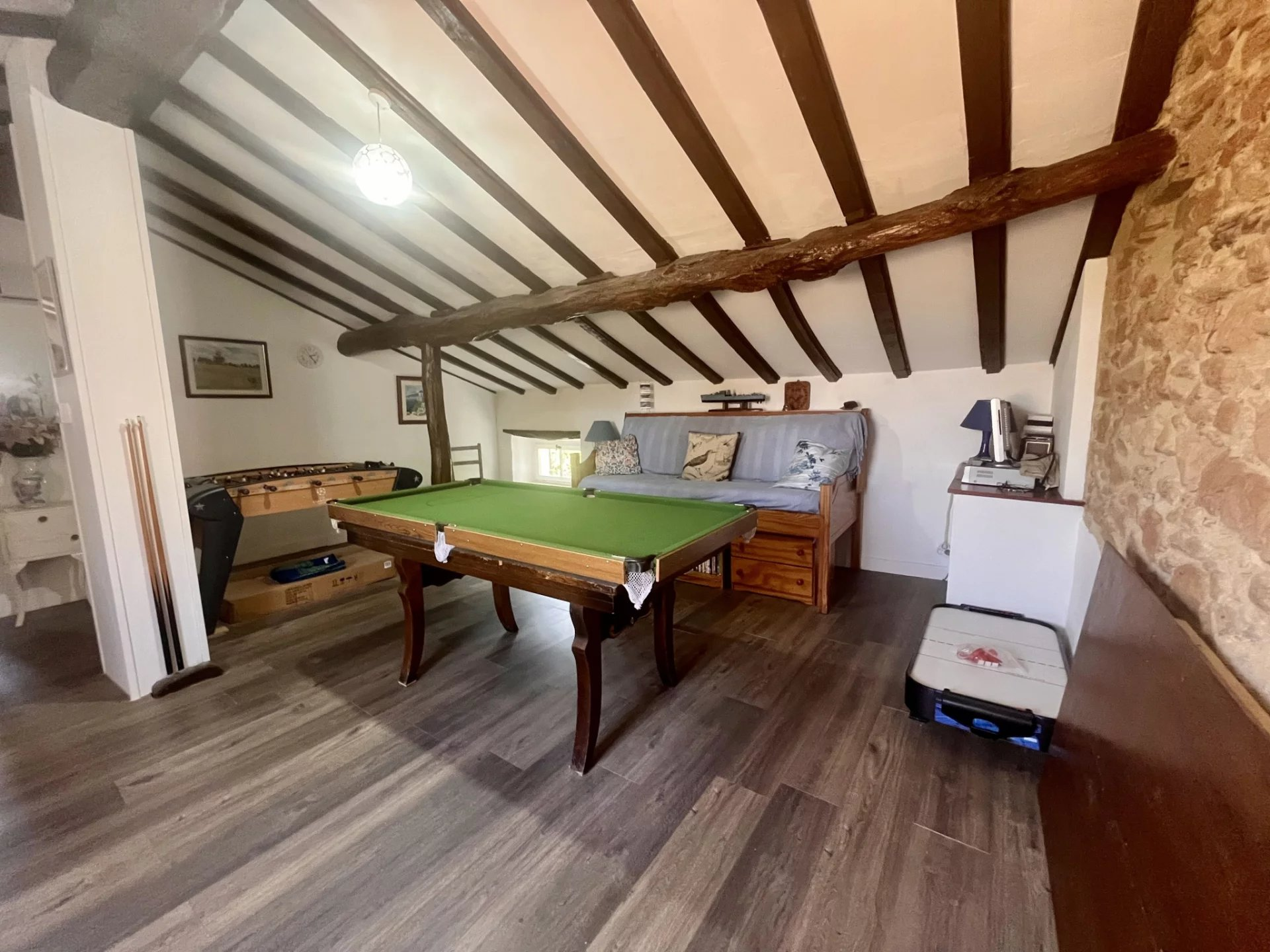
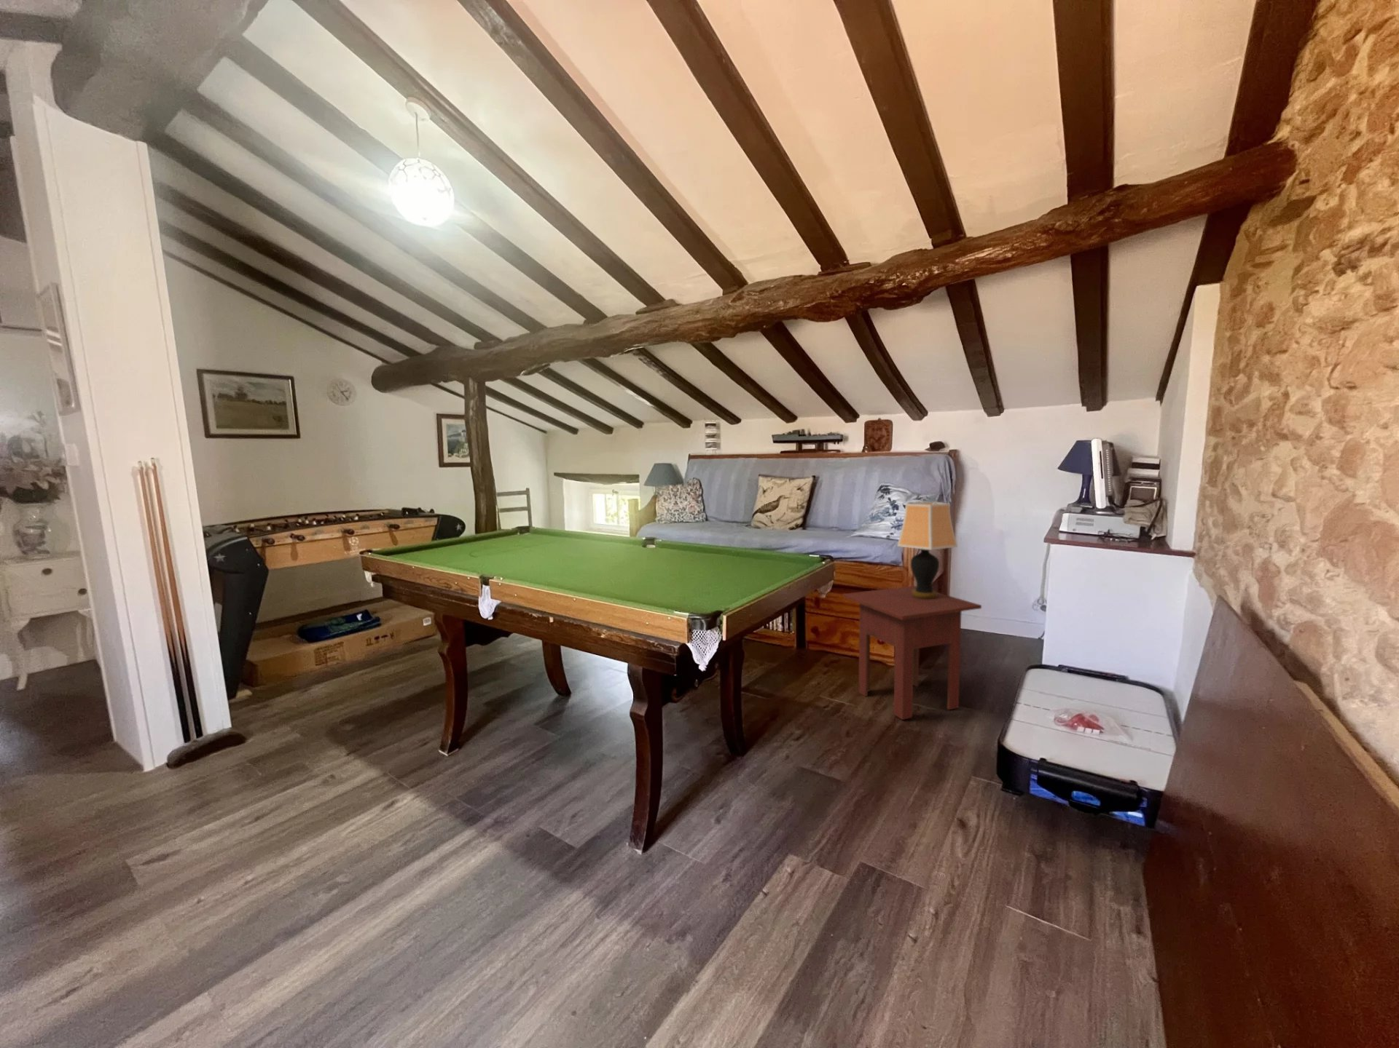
+ table lamp (926, 549)
+ side table (908, 649)
